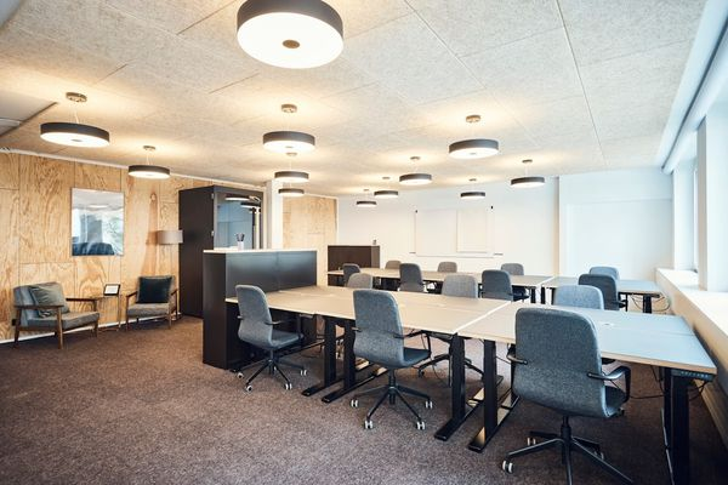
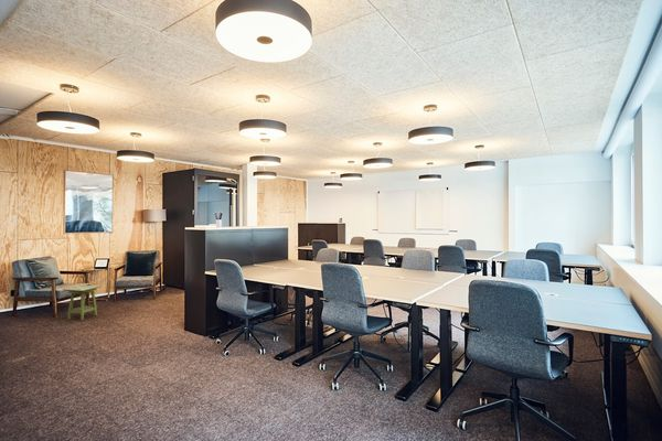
+ side table (82, 302)
